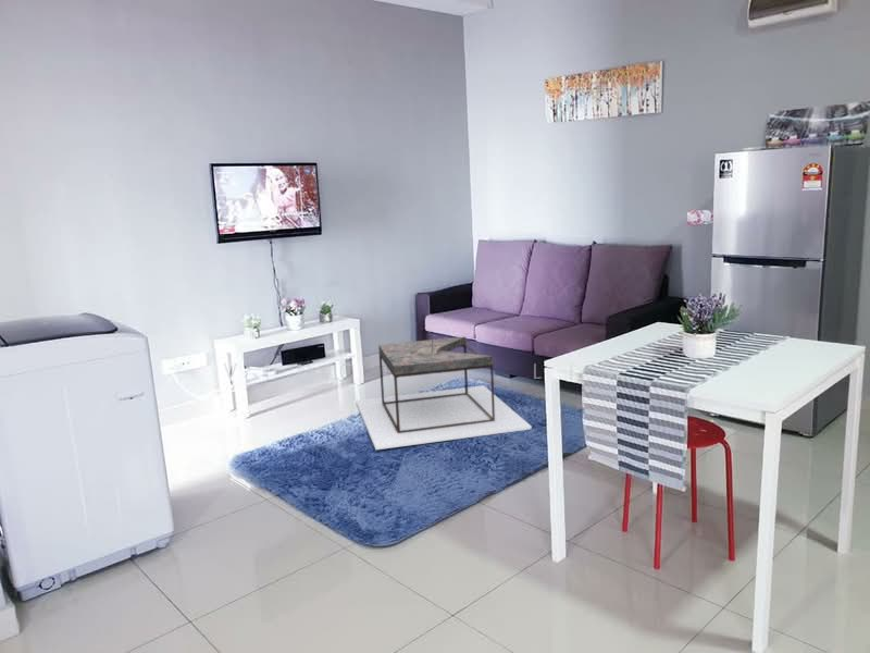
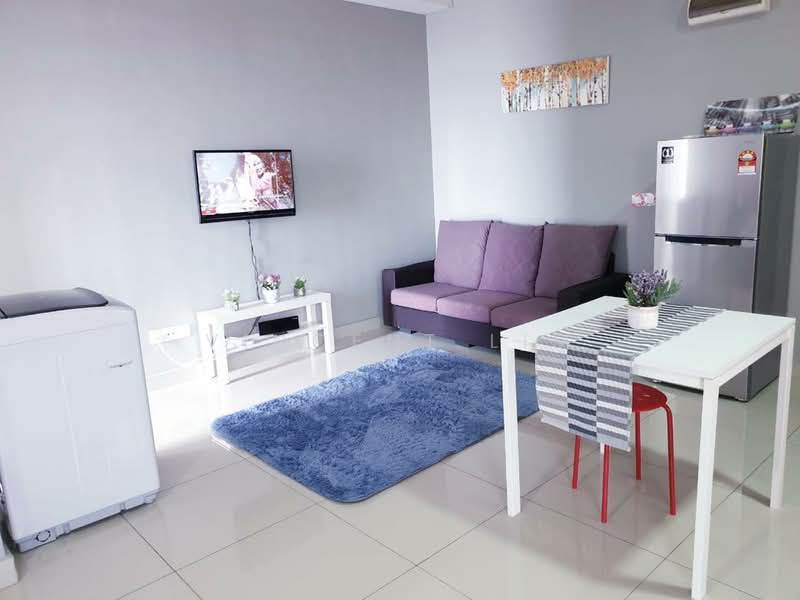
- coffee table (434, 372)
